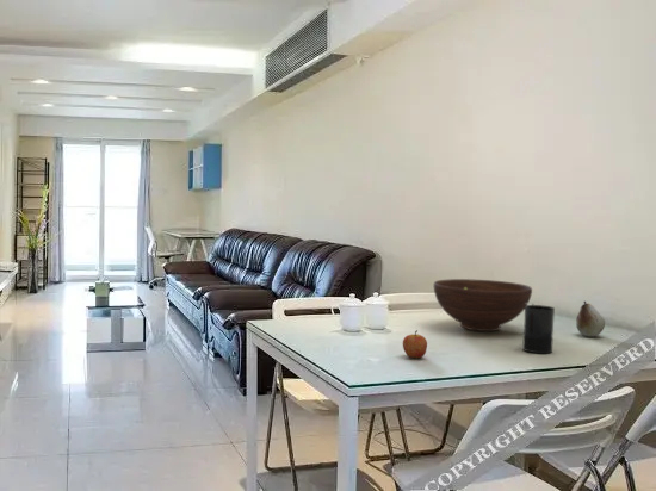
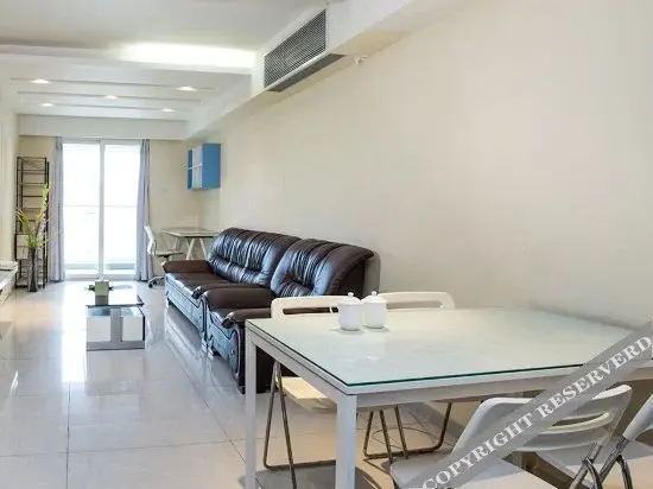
- apple (414, 343)
- fruit bowl (481, 306)
- fruit (590, 318)
- candle (538, 327)
